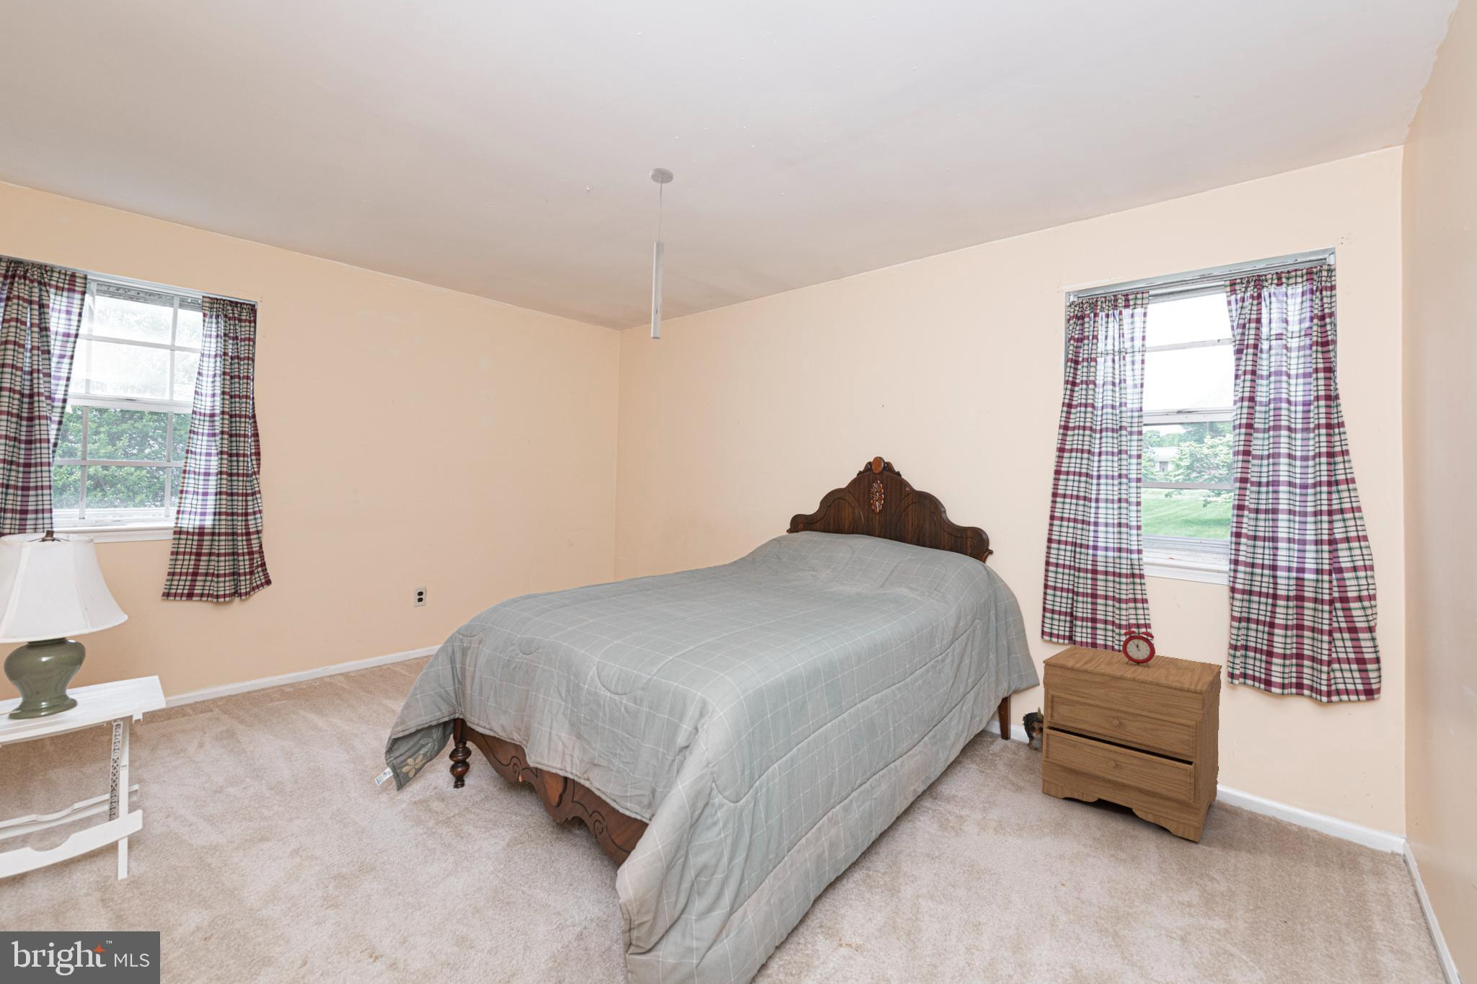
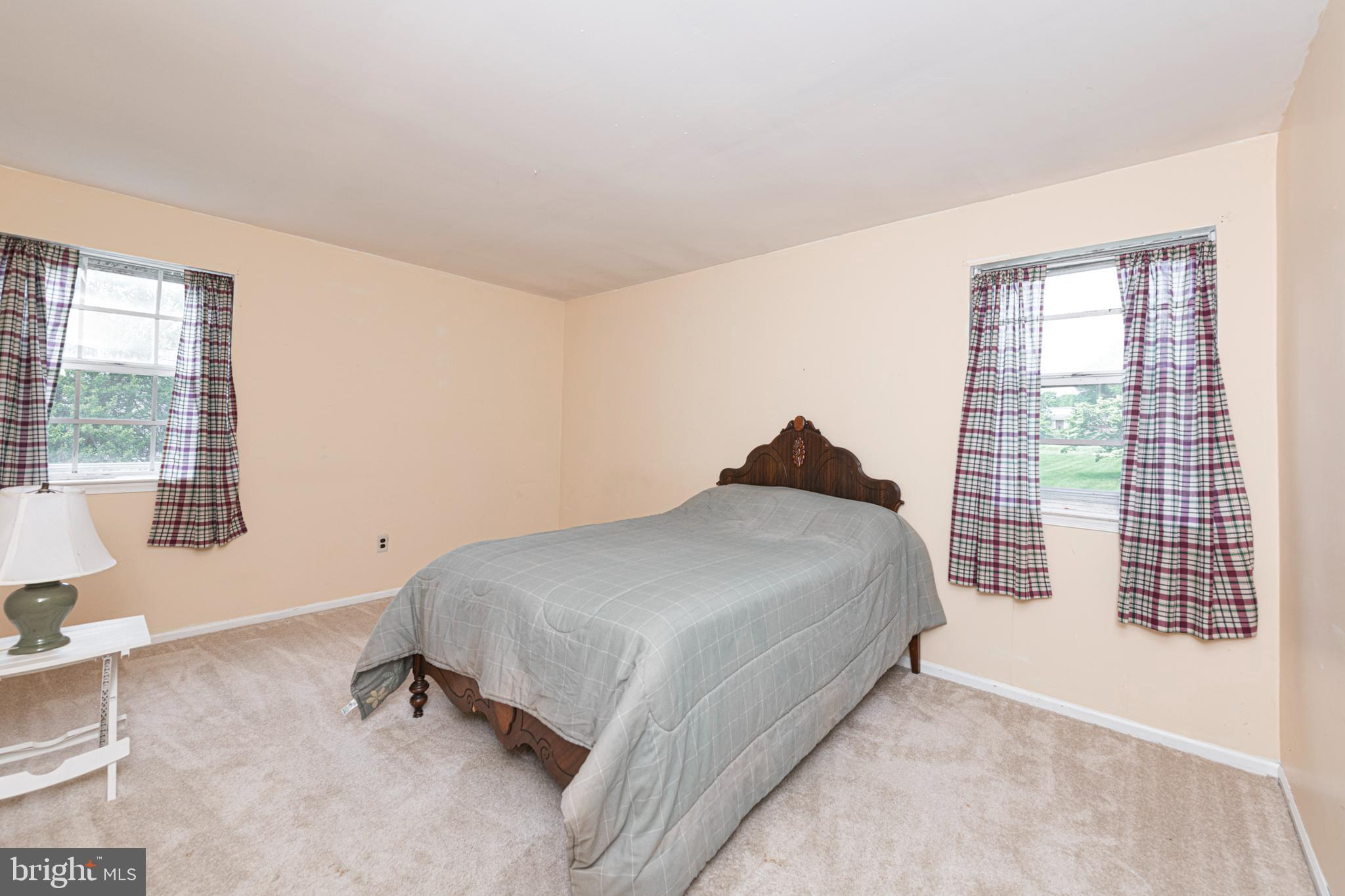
- alarm clock (1138, 644)
- ceiling light (659, 256)
- plush toy (1040, 727)
- nightstand (1129, 729)
